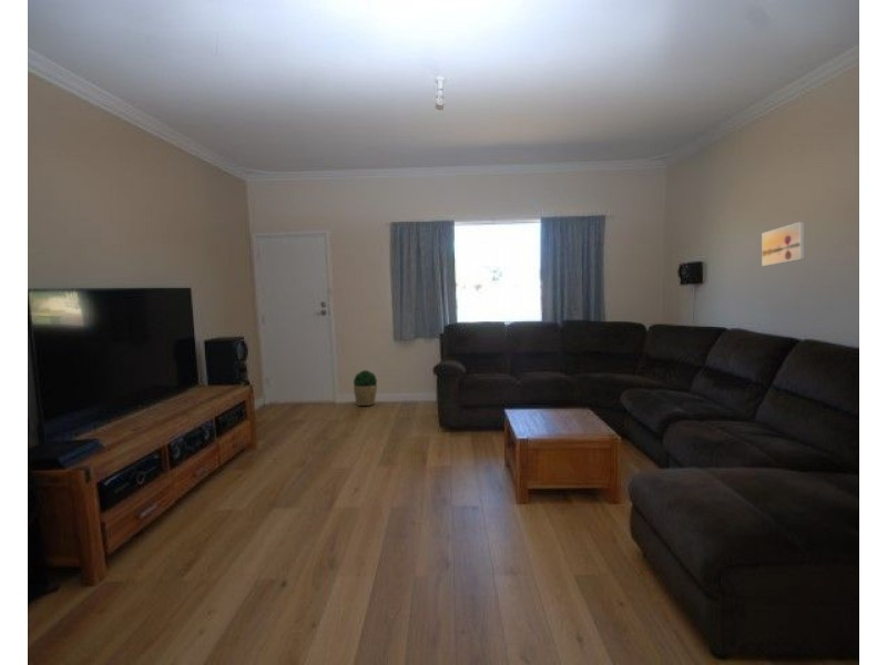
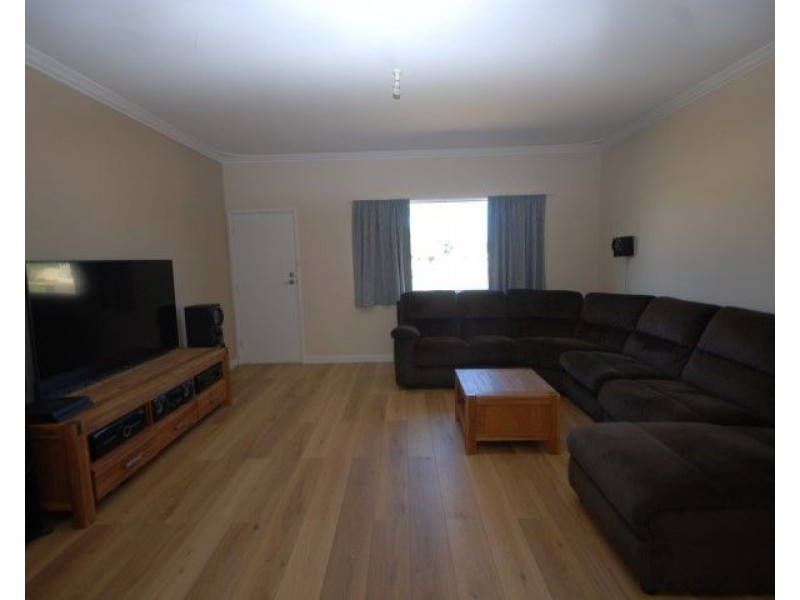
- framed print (782, 245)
- potted plant (365, 387)
